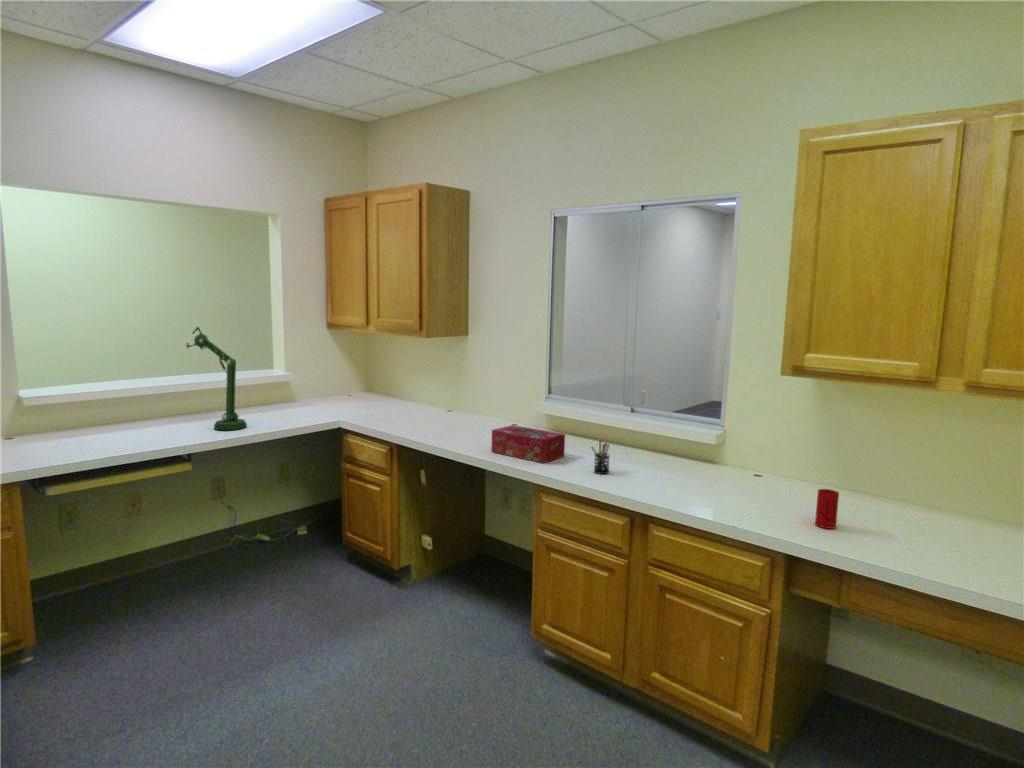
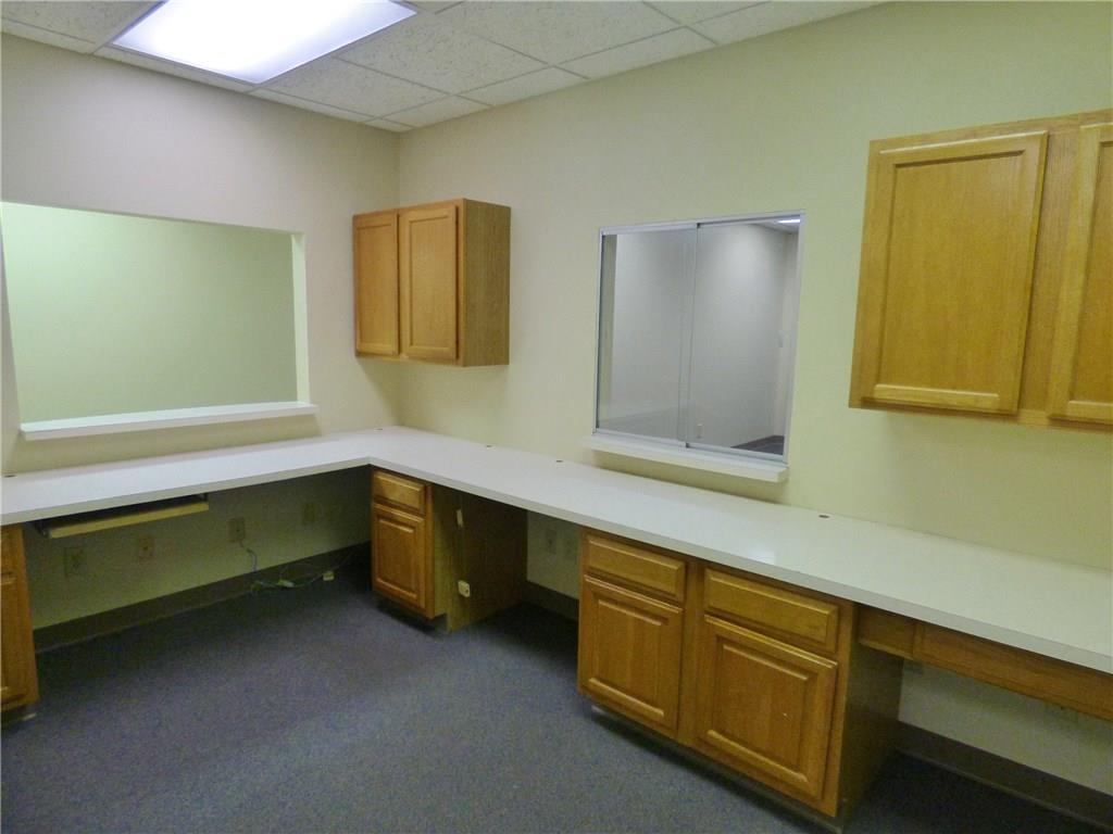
- pen holder (600, 456)
- cup (827, 508)
- tissue box (527, 443)
- desk lamp (222, 367)
